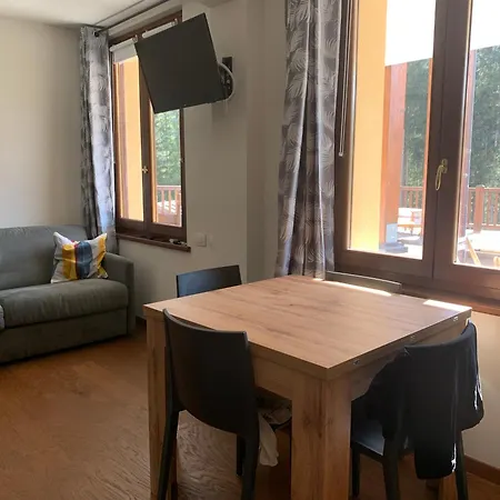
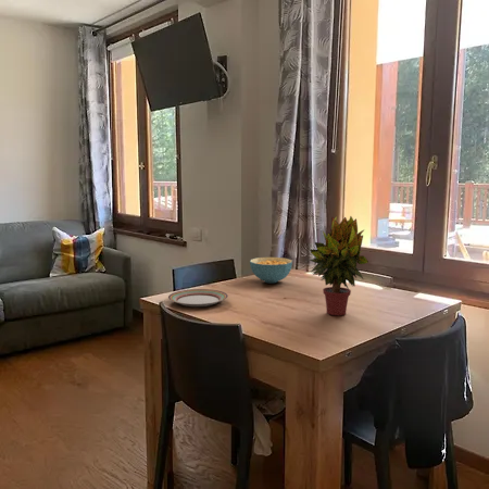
+ plate (198, 298)
+ potted plant (338, 265)
+ cereal bowl (271, 271)
